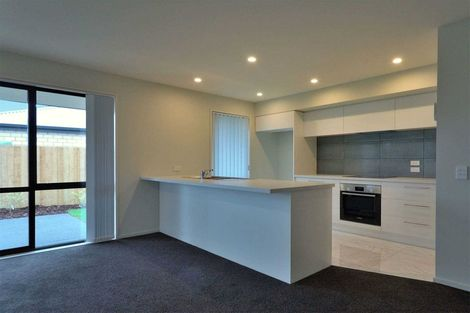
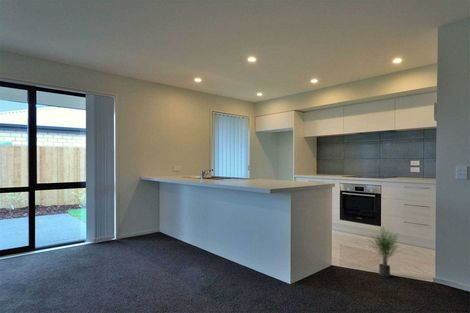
+ potted plant (381, 250)
